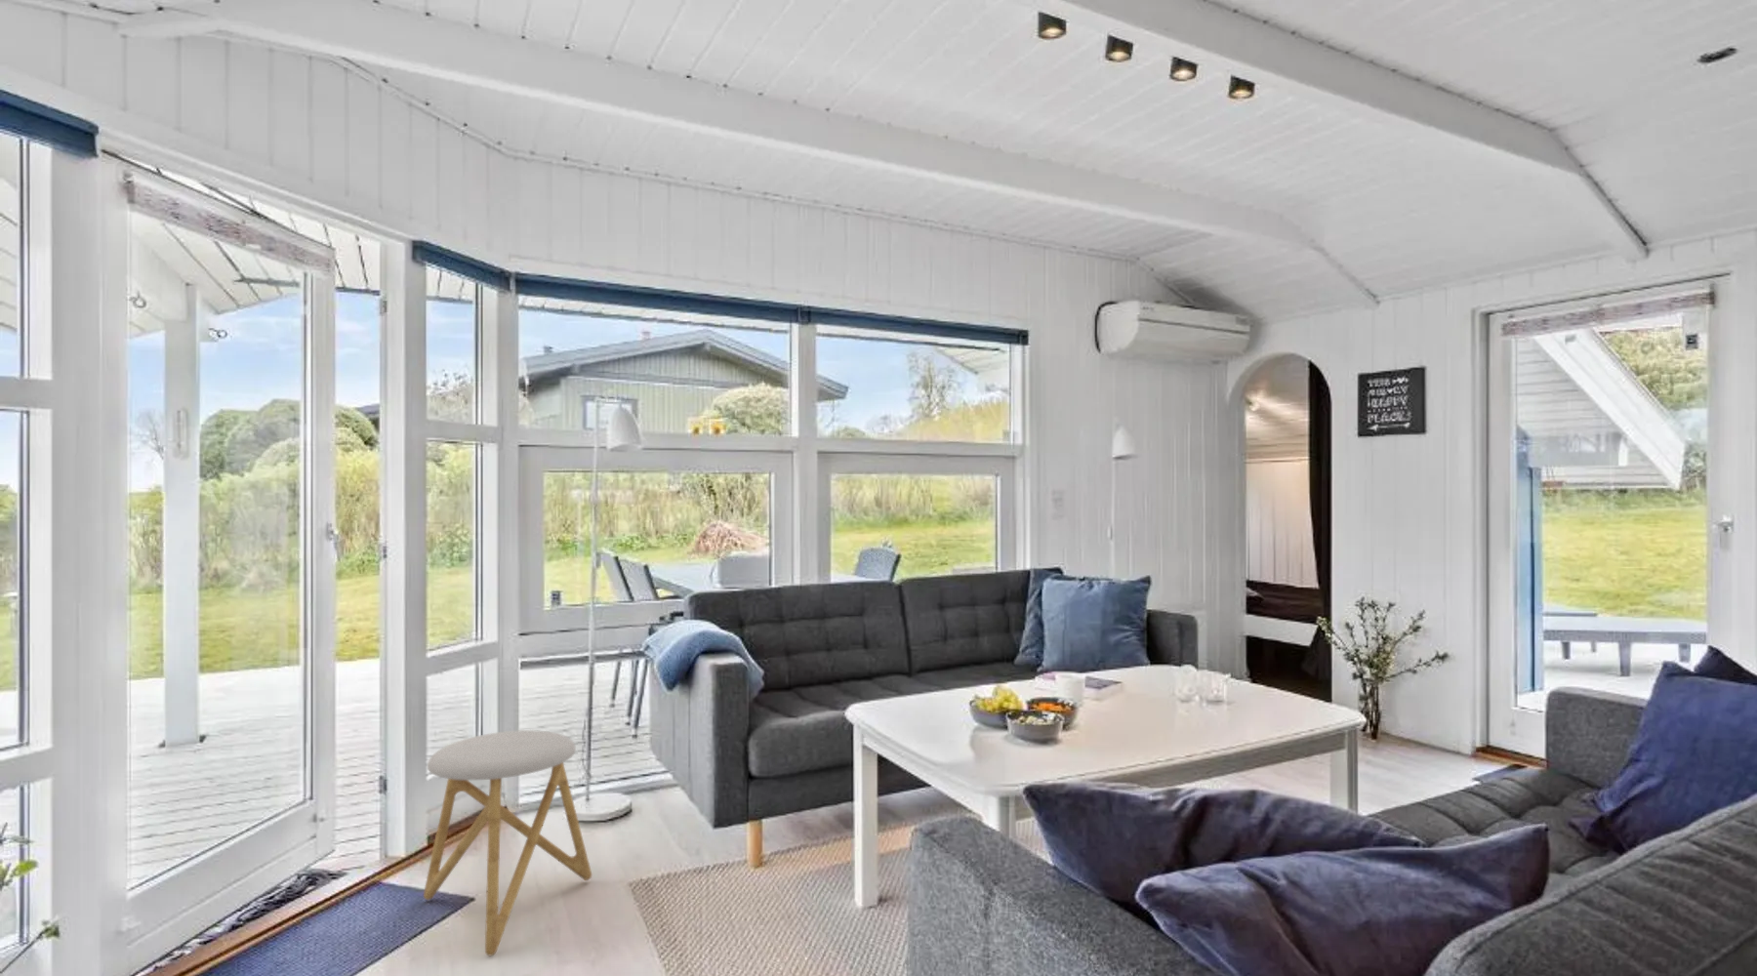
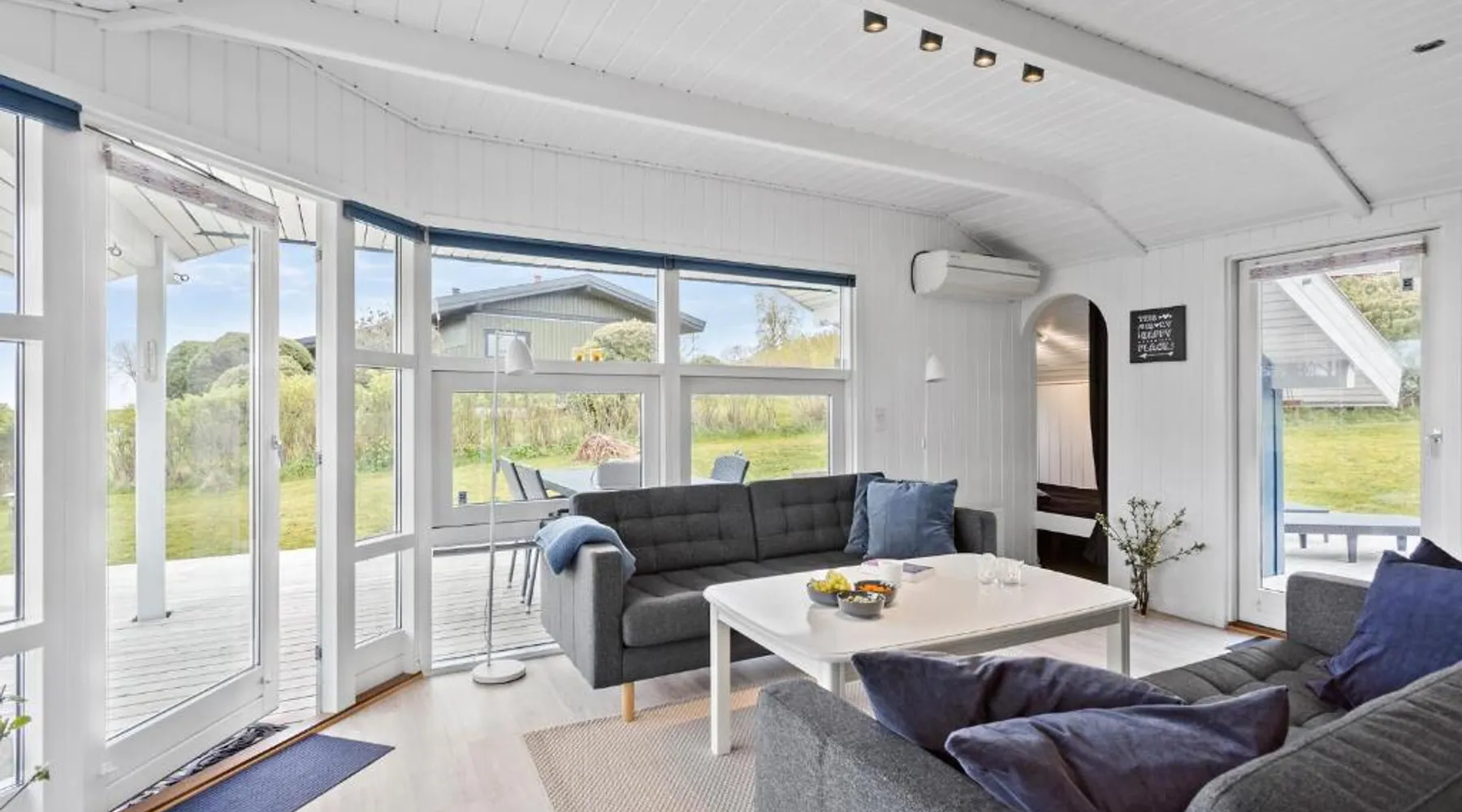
- stool (499, 832)
